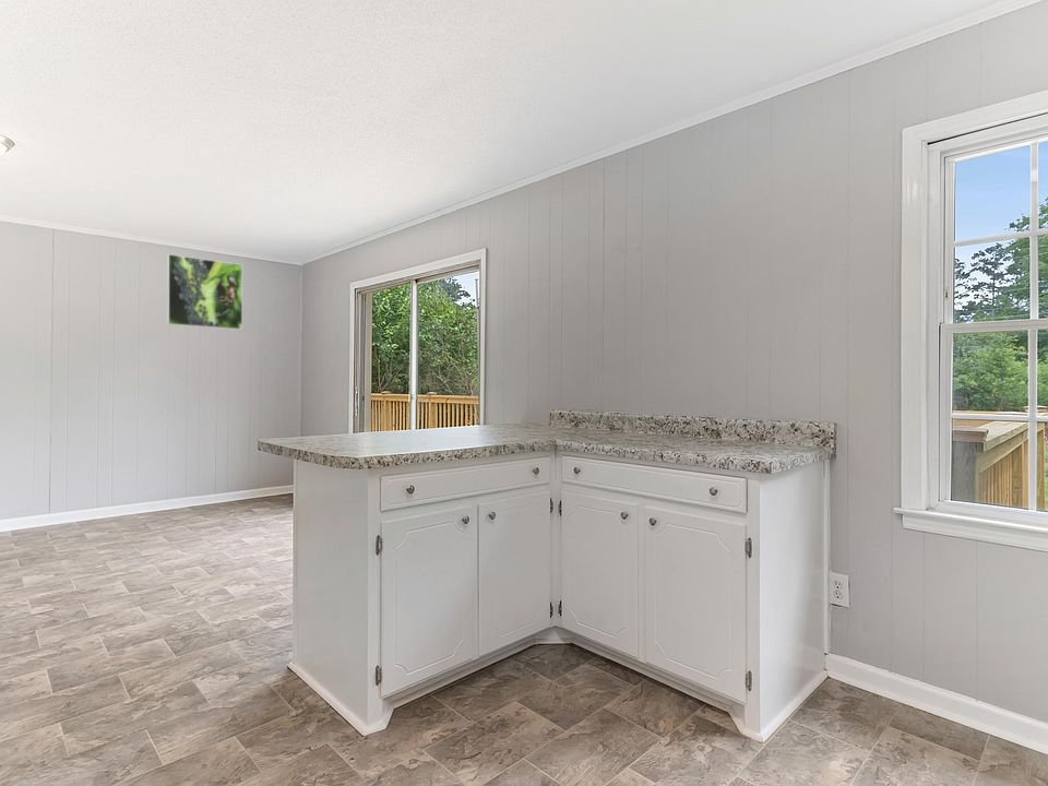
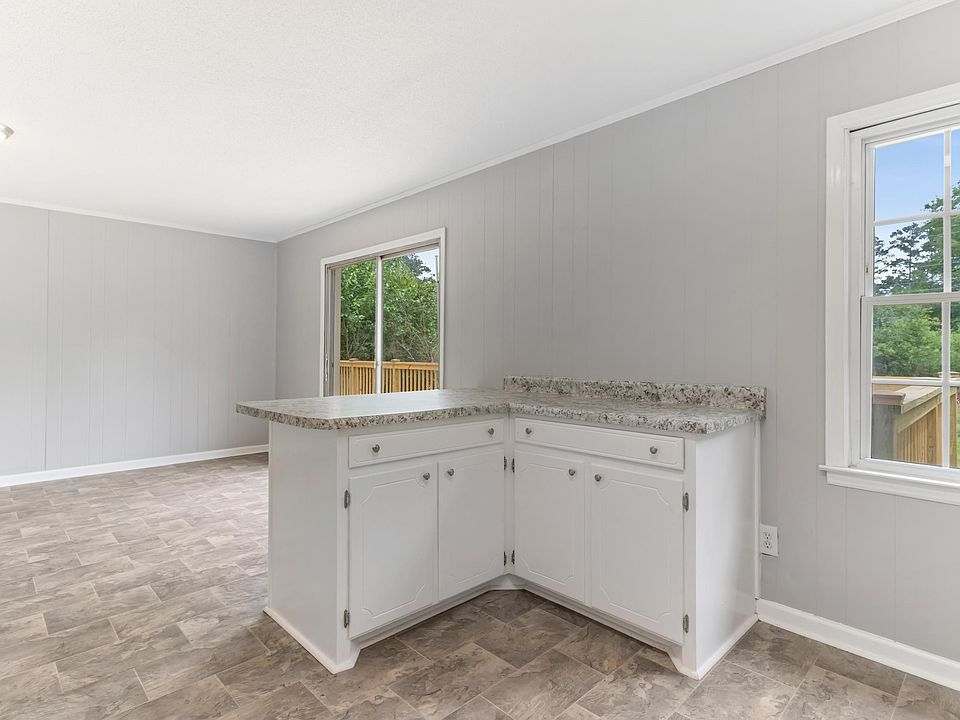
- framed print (206, 293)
